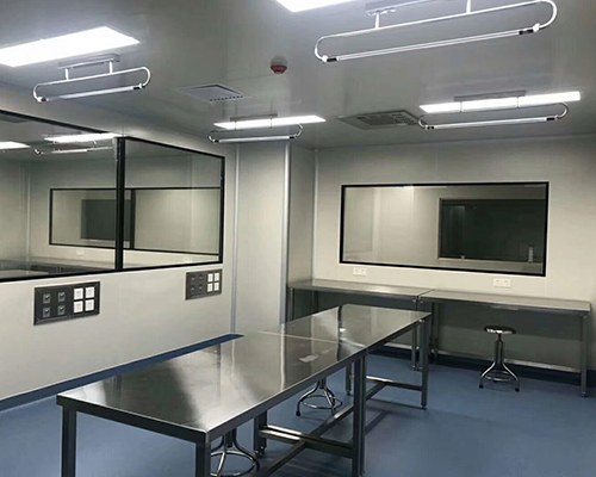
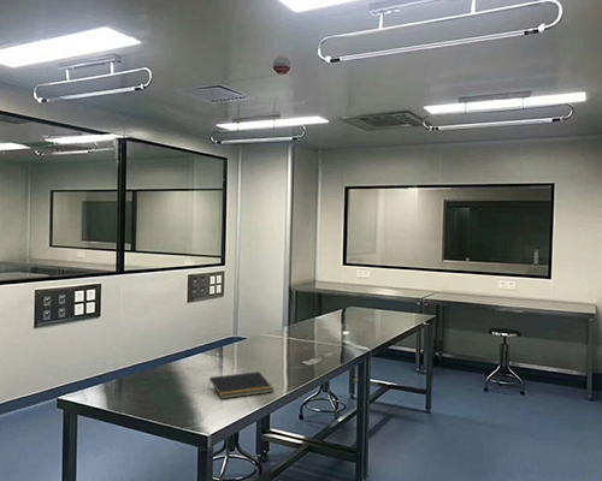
+ notepad (241, 384)
